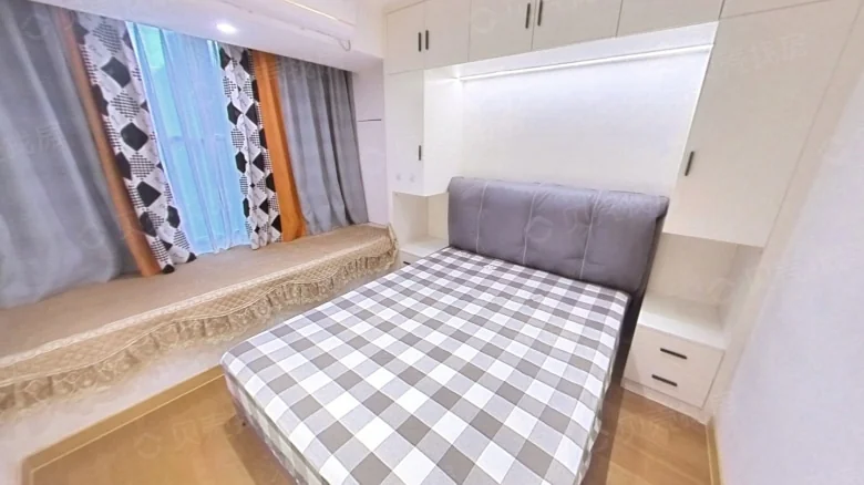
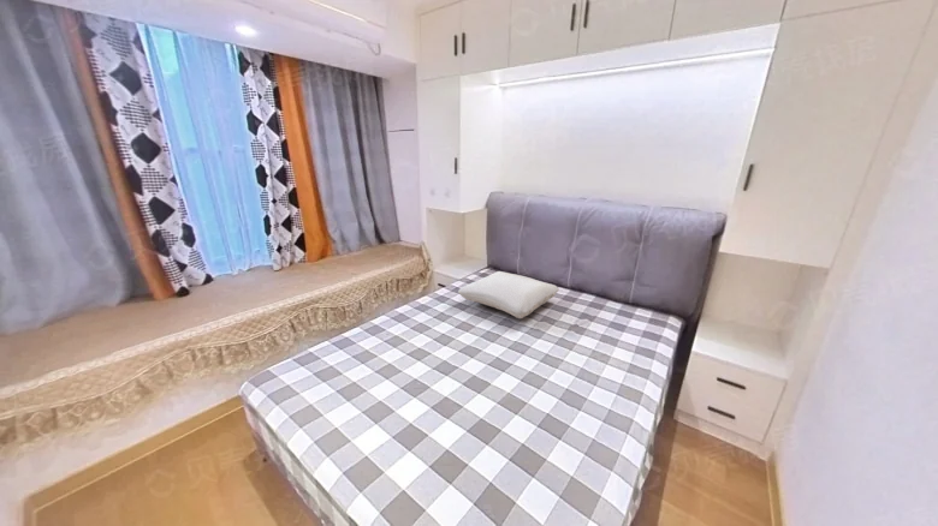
+ pillow (507, 292)
